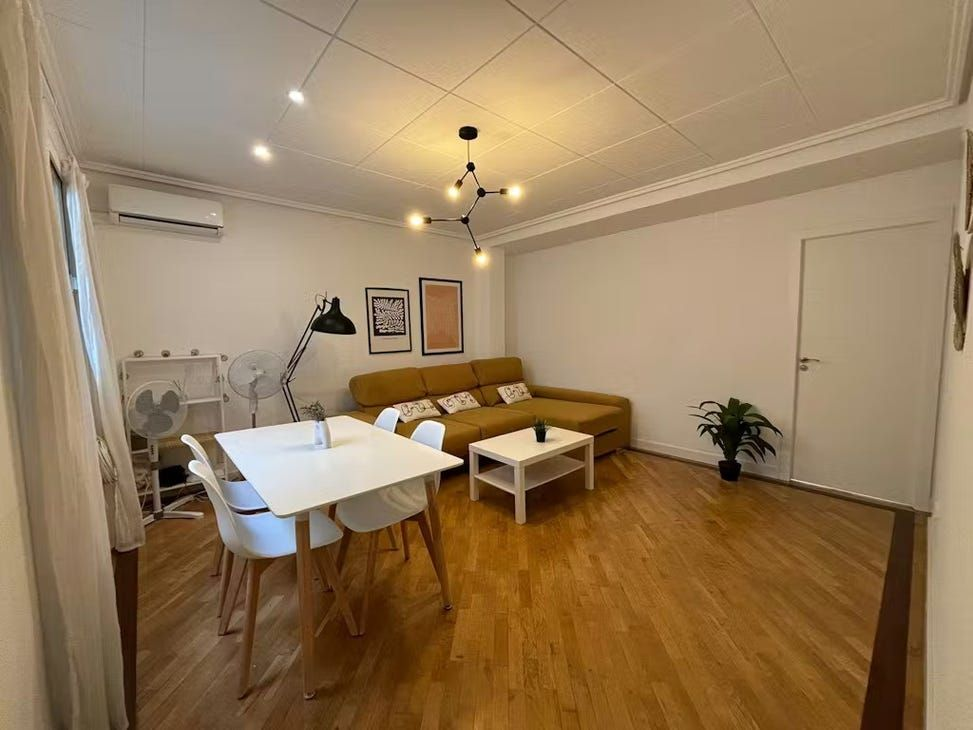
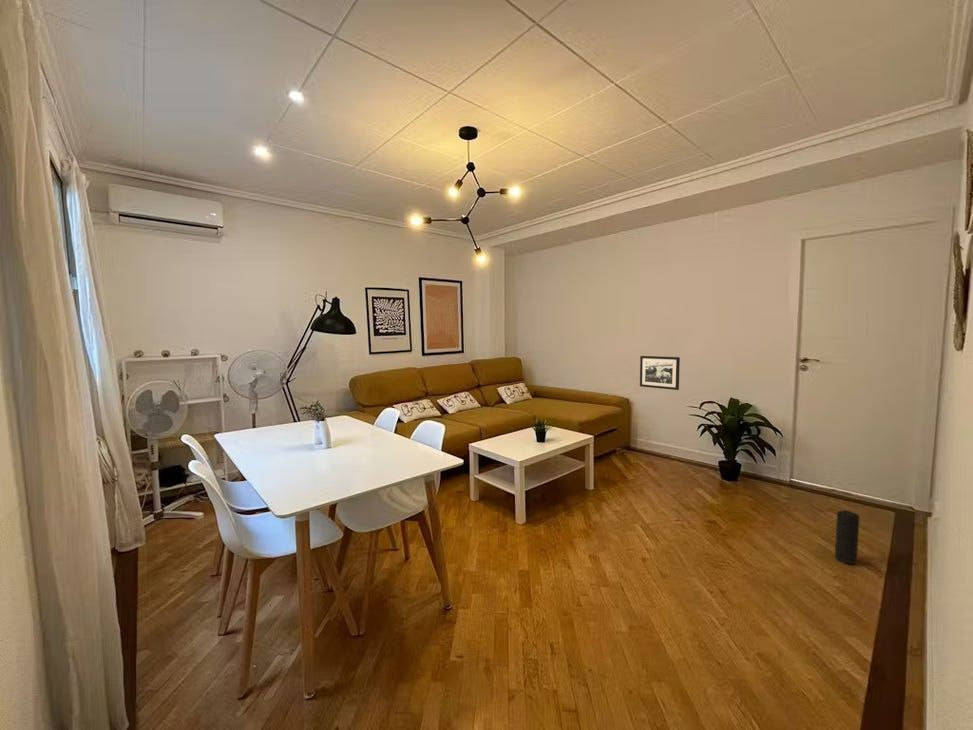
+ speaker (846, 536)
+ picture frame (659, 372)
